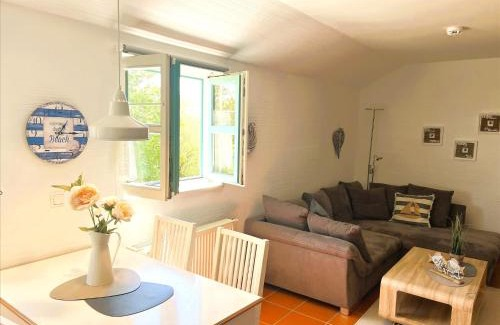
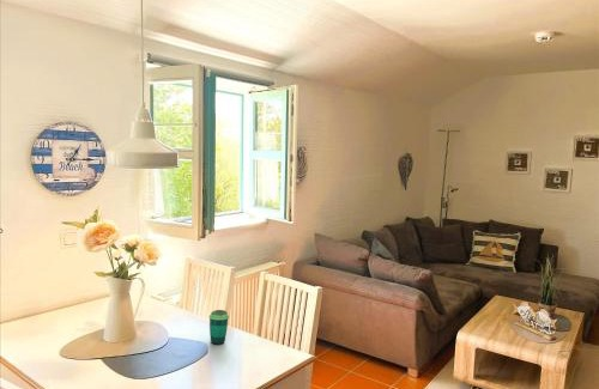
+ cup (218, 327)
